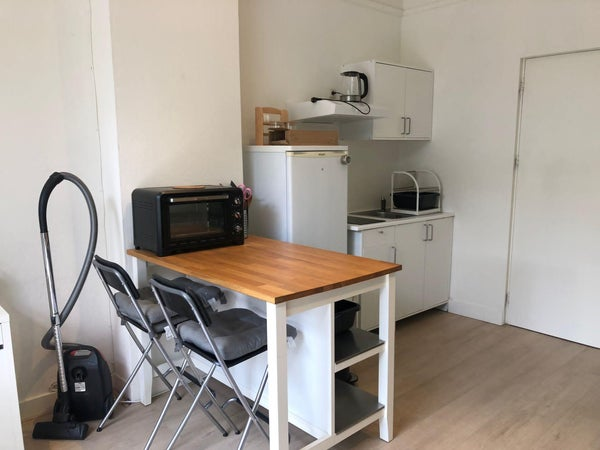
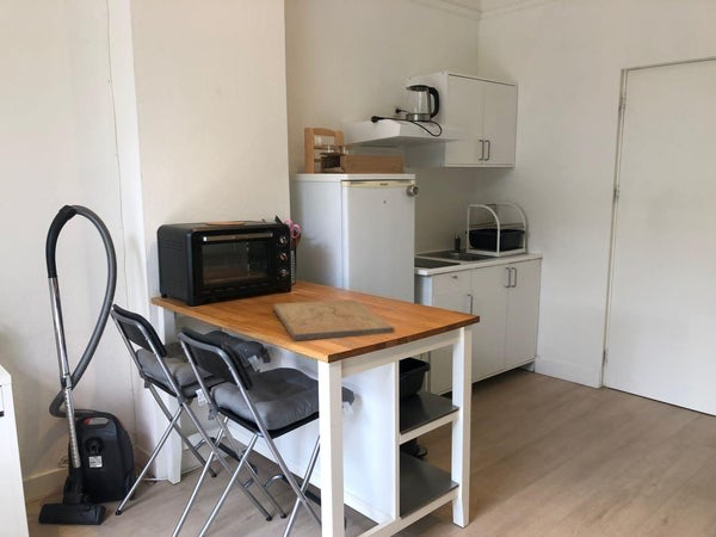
+ cutting board (328, 316)
